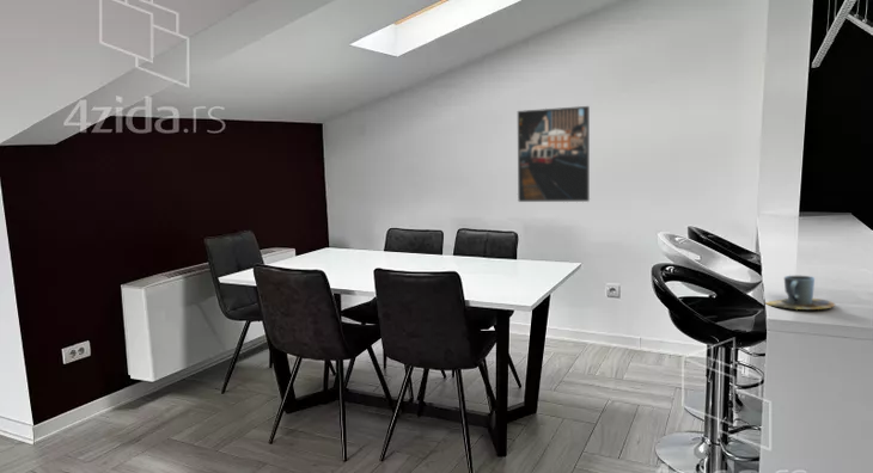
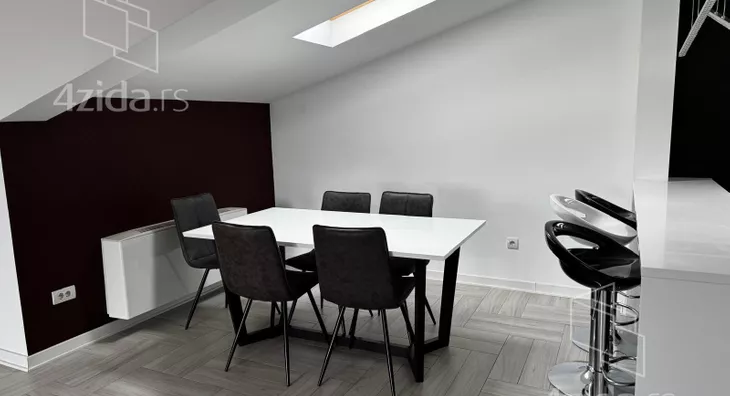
- cup (798, 290)
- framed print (553, 155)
